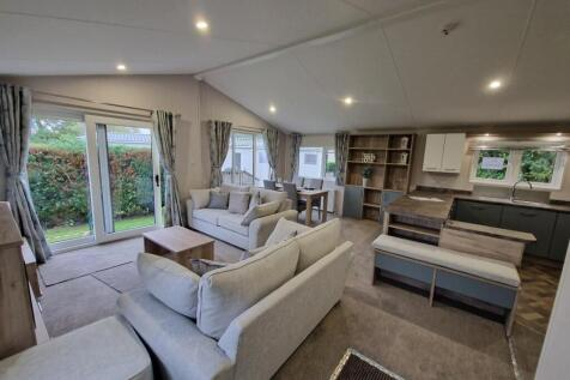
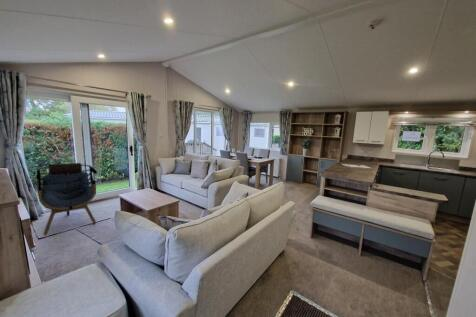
+ armchair (68, 194)
